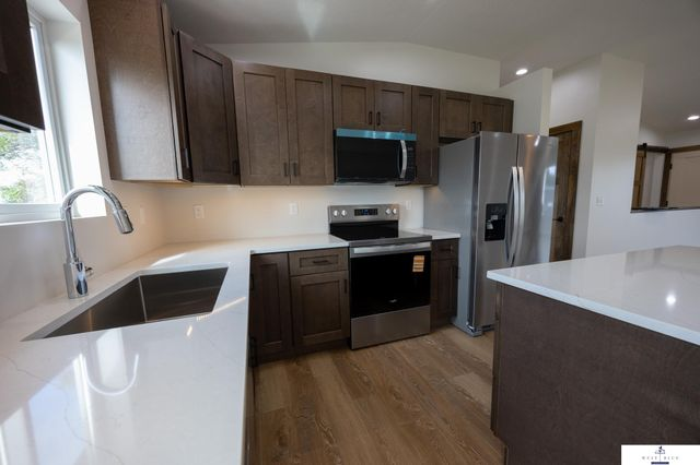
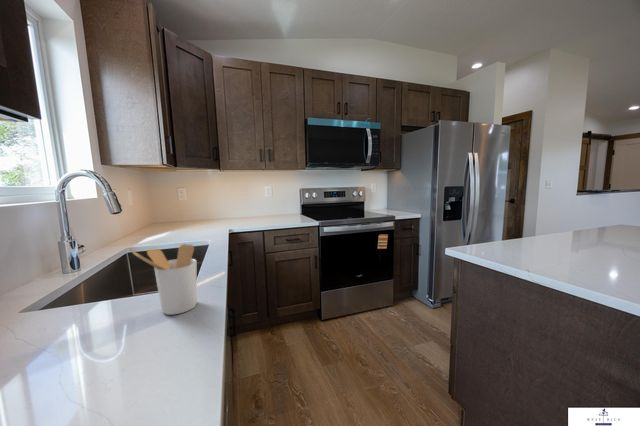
+ utensil holder (167, 278)
